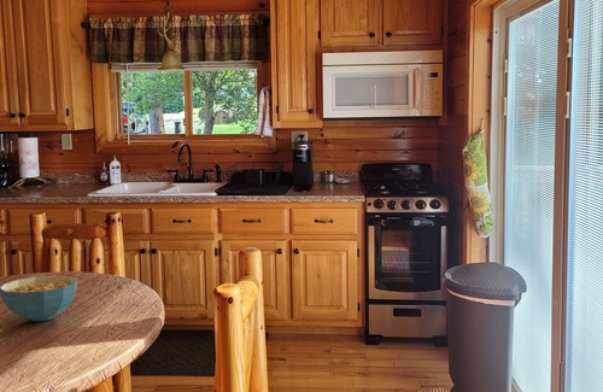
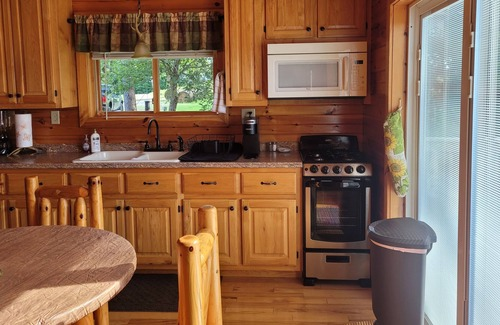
- cereal bowl (40, 300)
